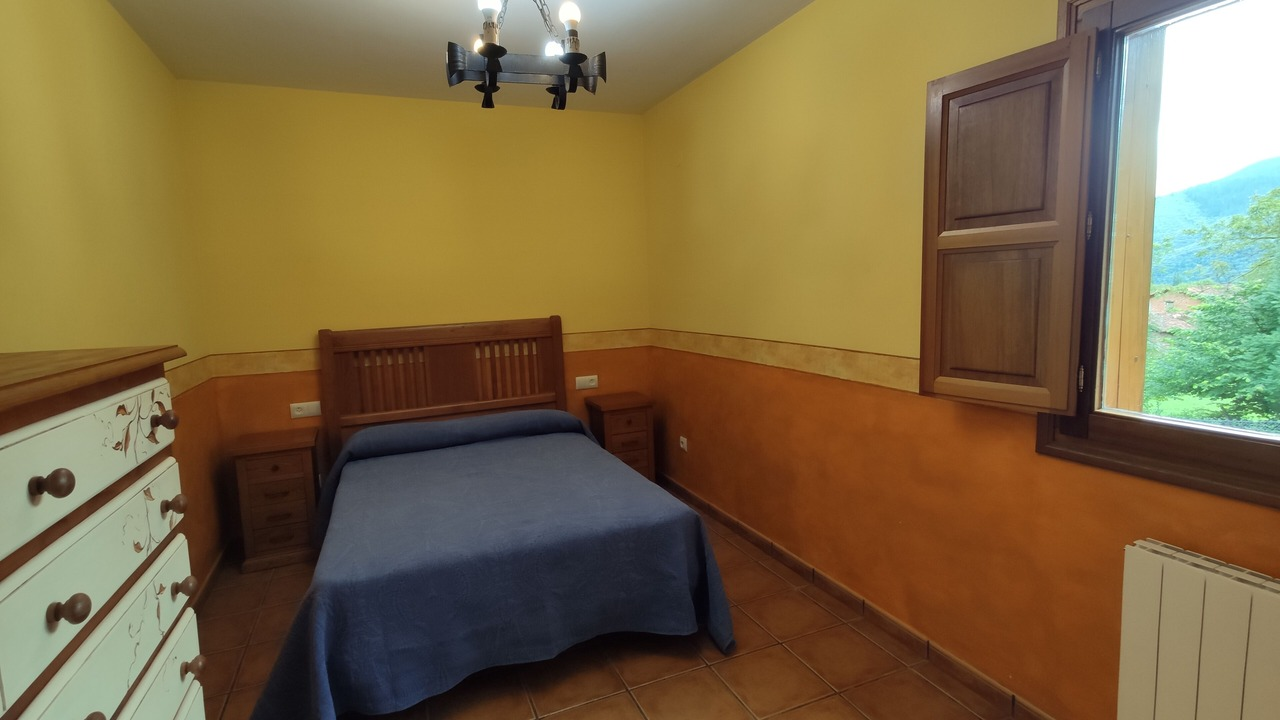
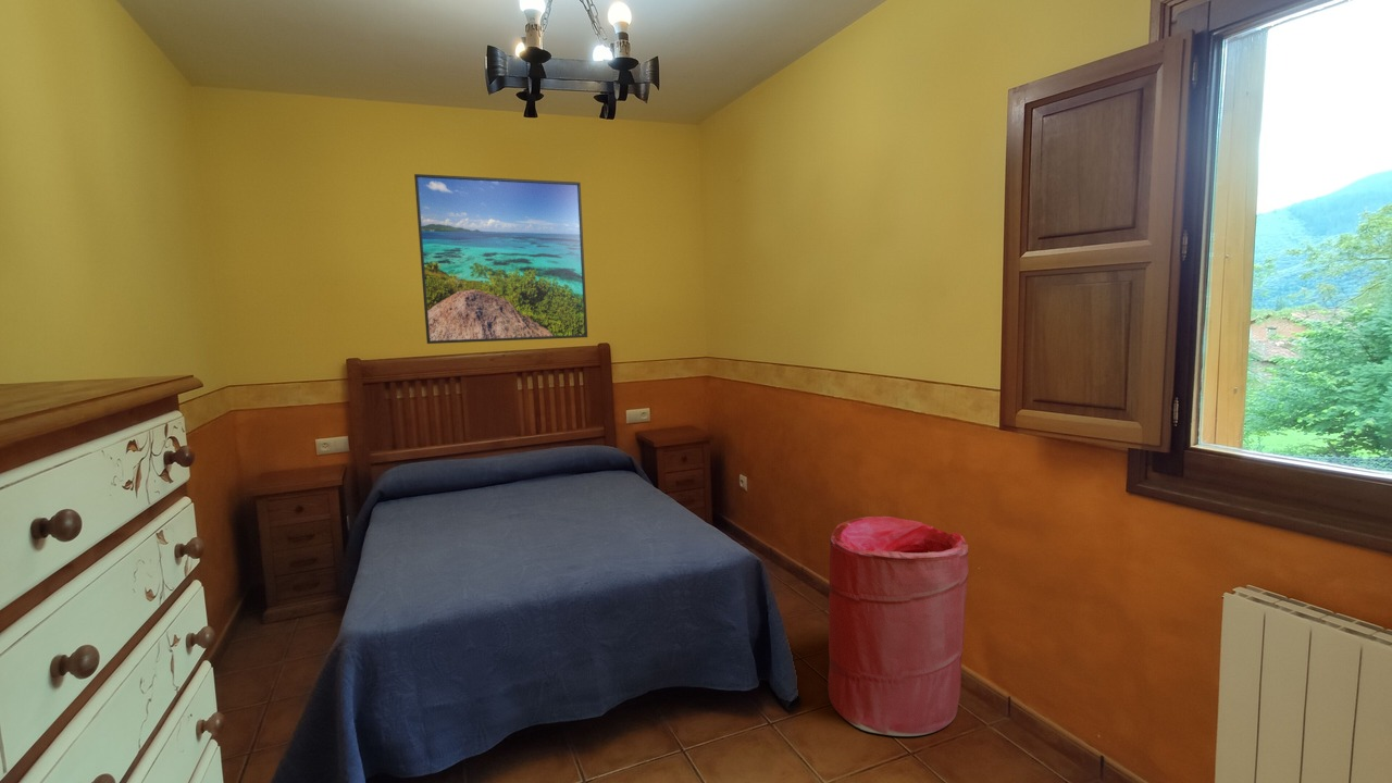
+ laundry hamper (896, 614)
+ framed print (506, 260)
